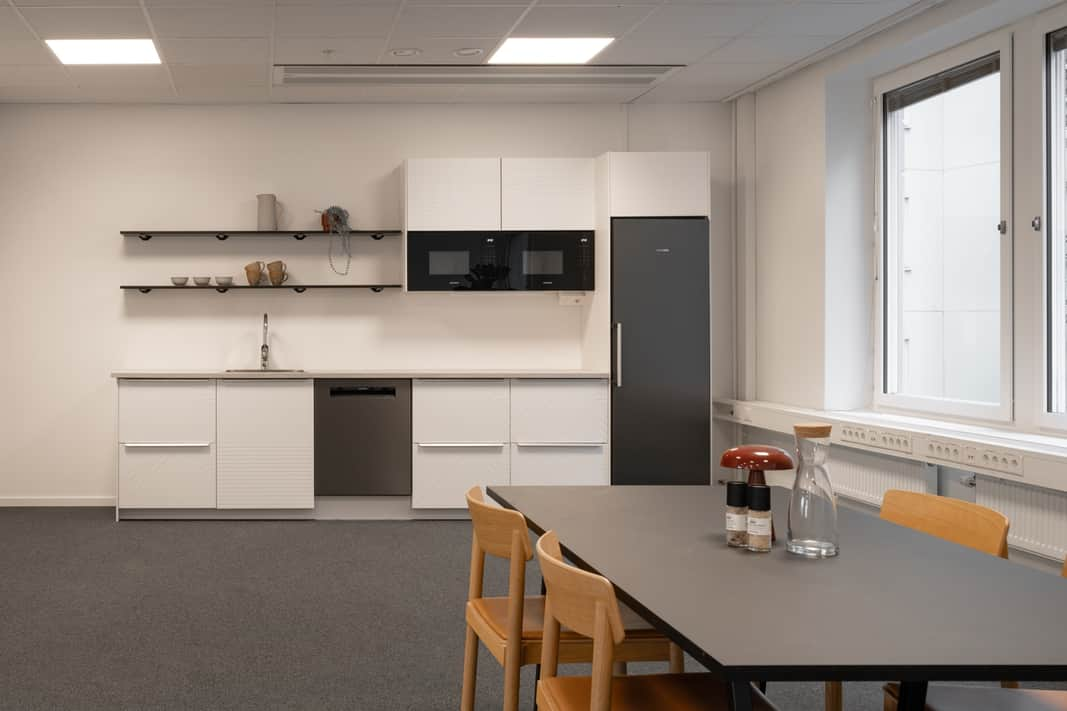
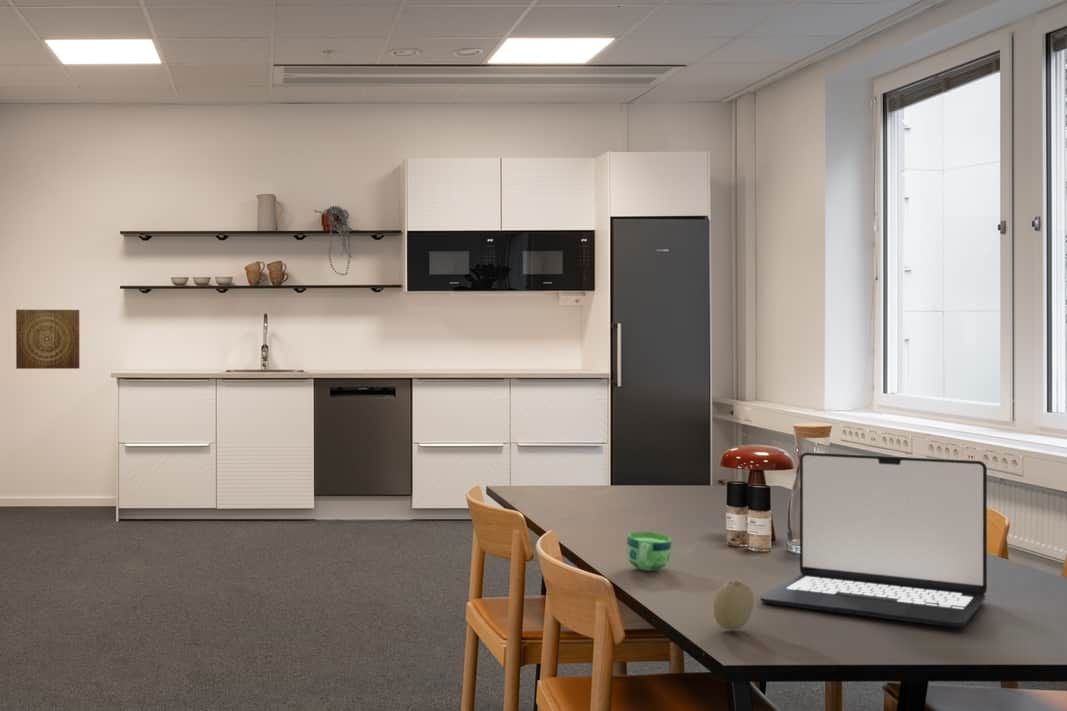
+ laptop (873, 531)
+ fruit (733, 605)
+ cup (649, 552)
+ wall art (47, 339)
